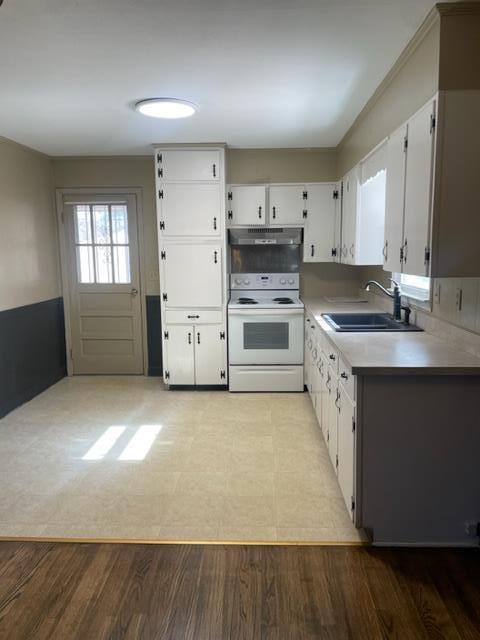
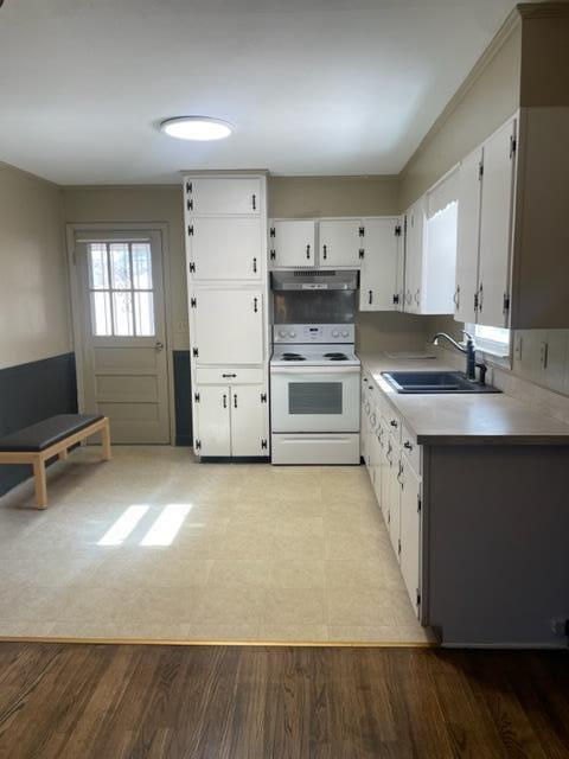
+ bench (52, 453)
